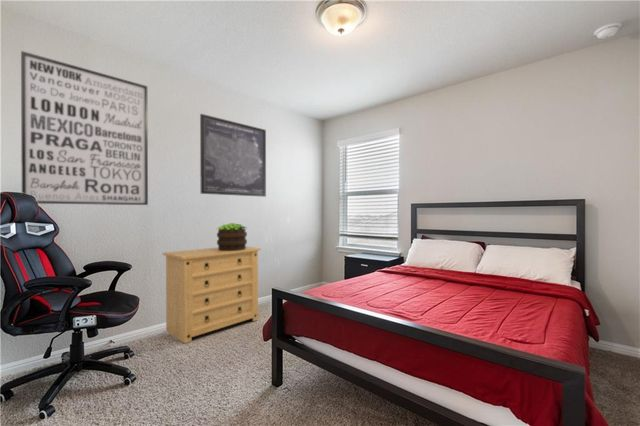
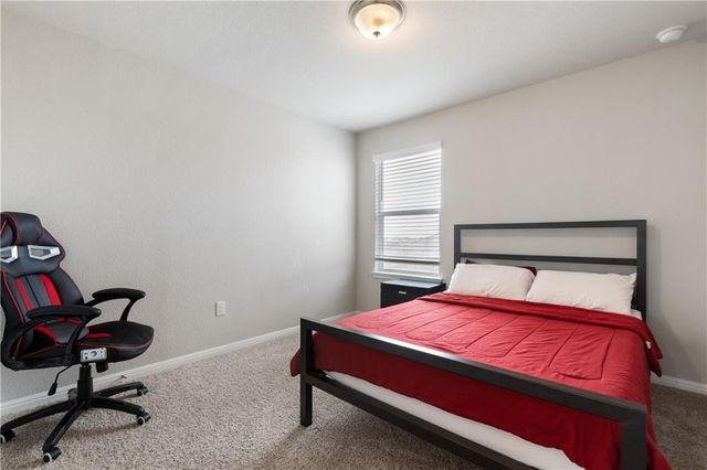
- potted plant (232, 236)
- dresser (214, 287)
- wall art (91, 137)
- wall art (235, 158)
